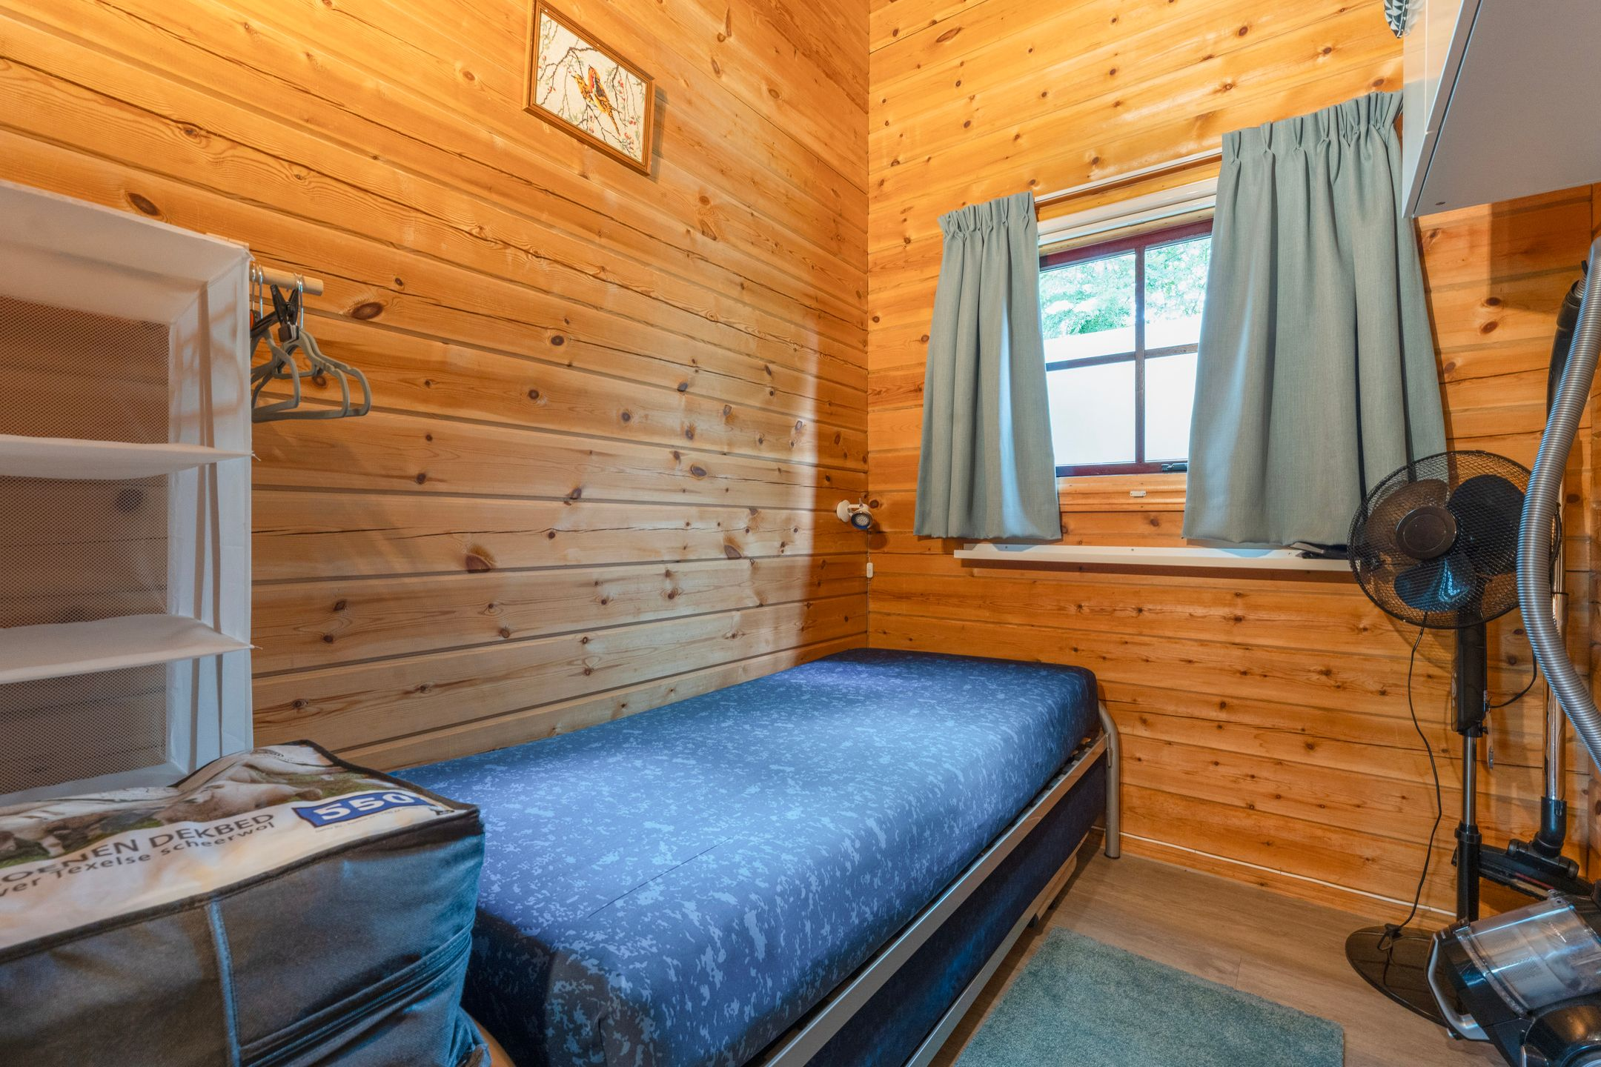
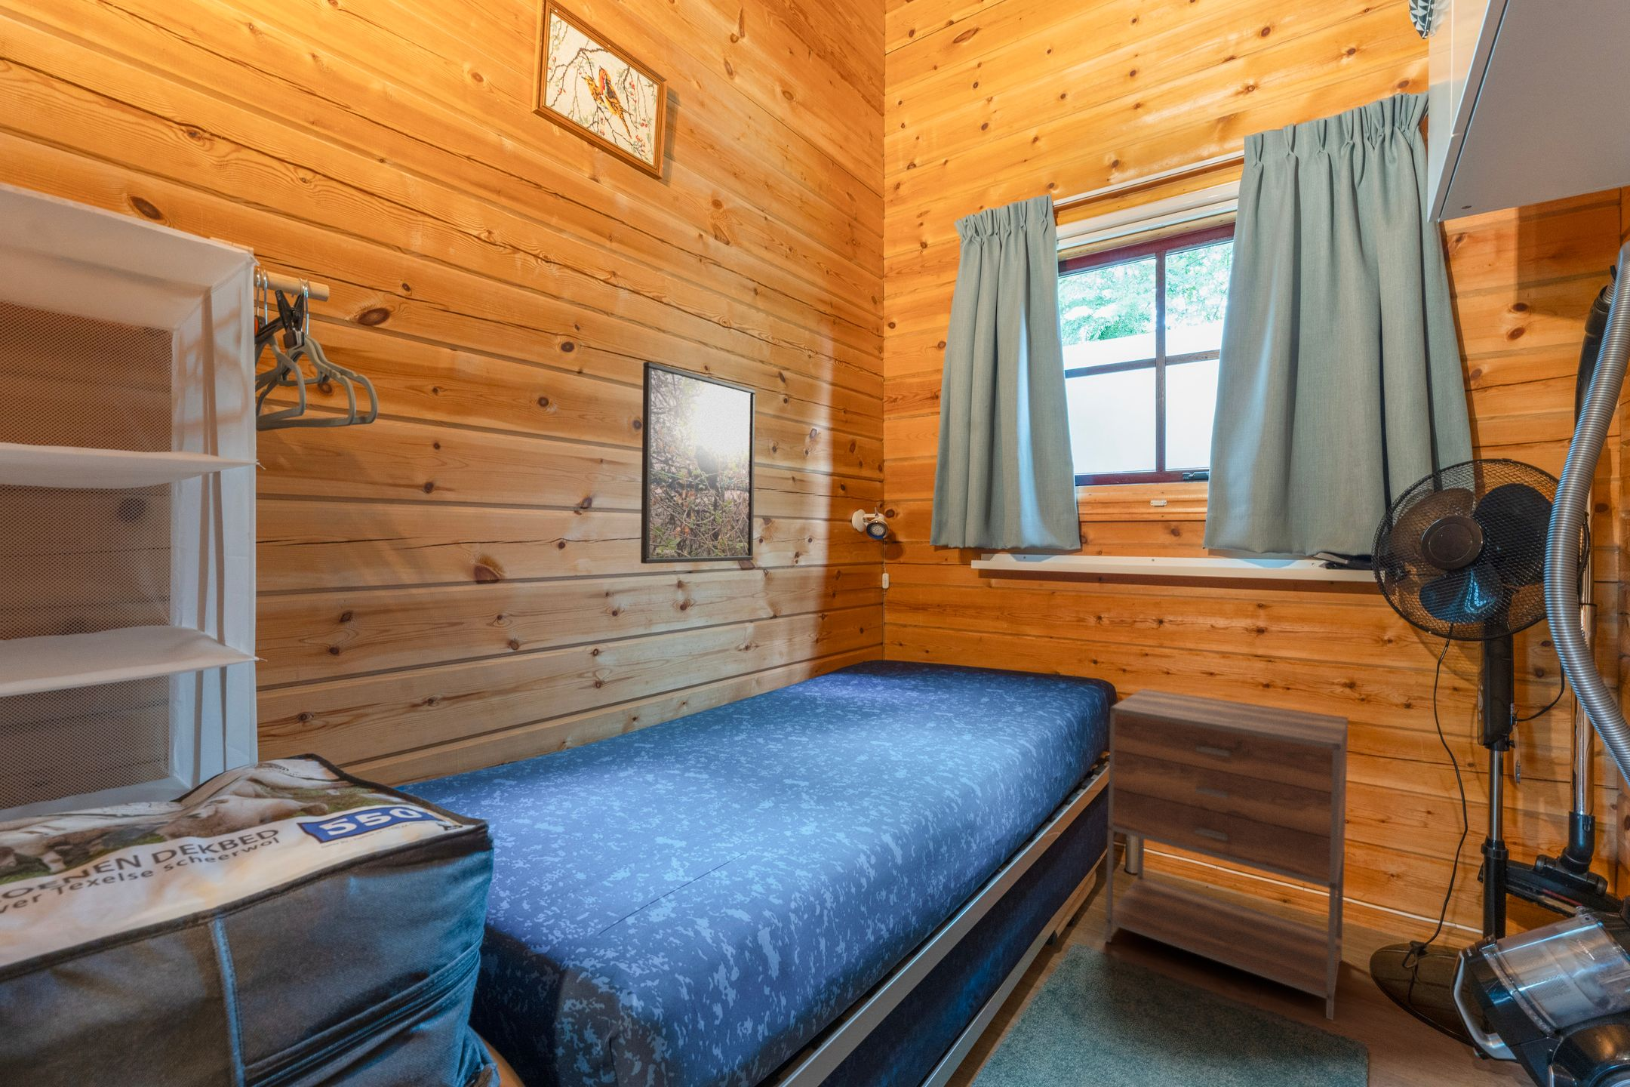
+ nightstand (1222, 832)
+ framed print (702, 468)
